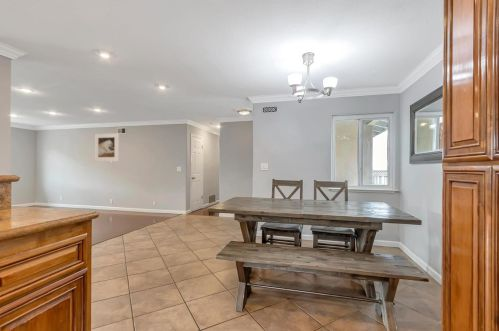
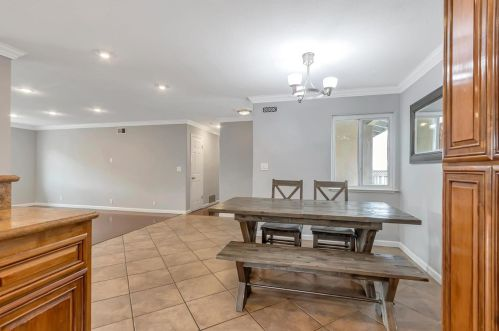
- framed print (106, 147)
